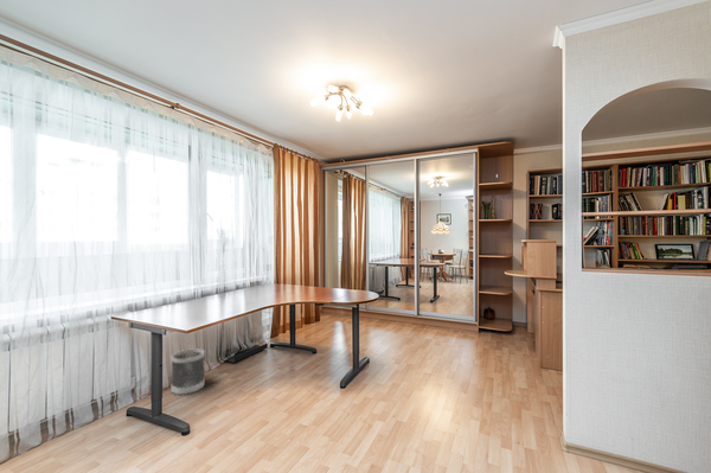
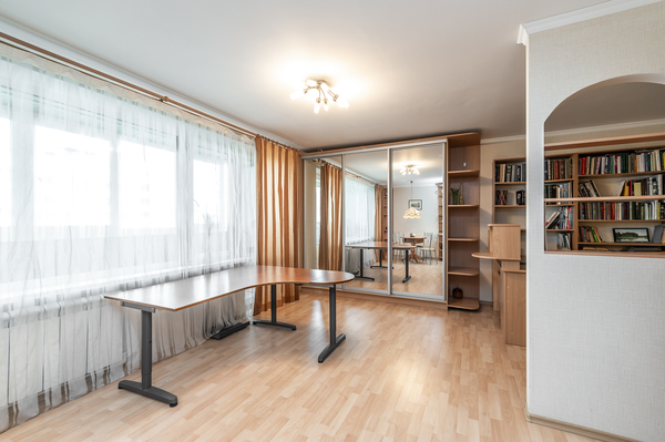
- wastebasket (187, 370)
